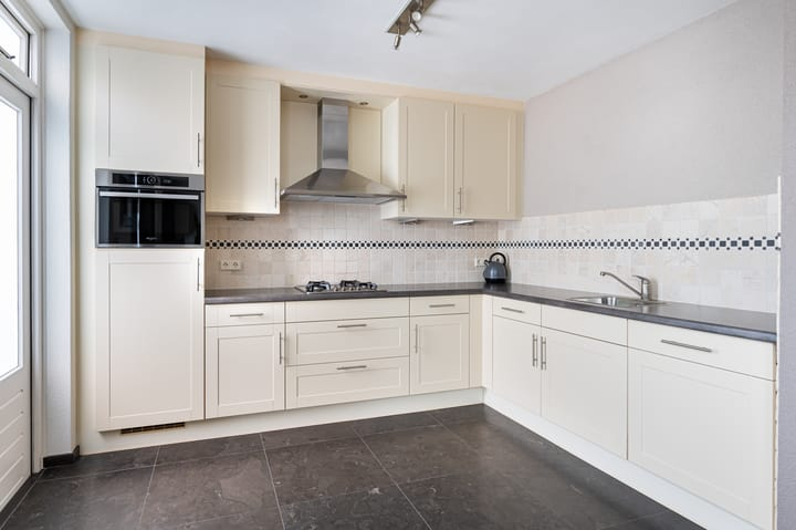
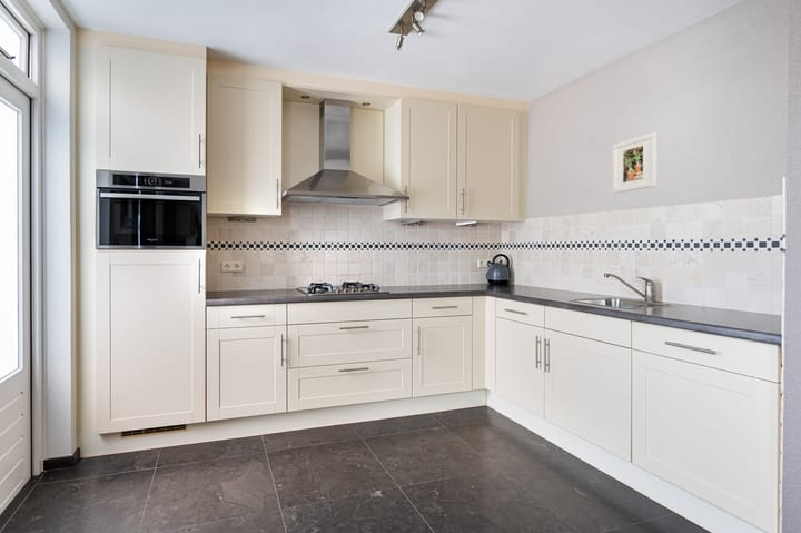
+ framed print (633, 164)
